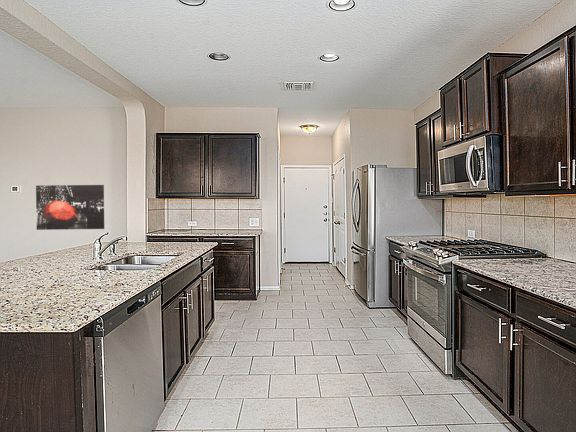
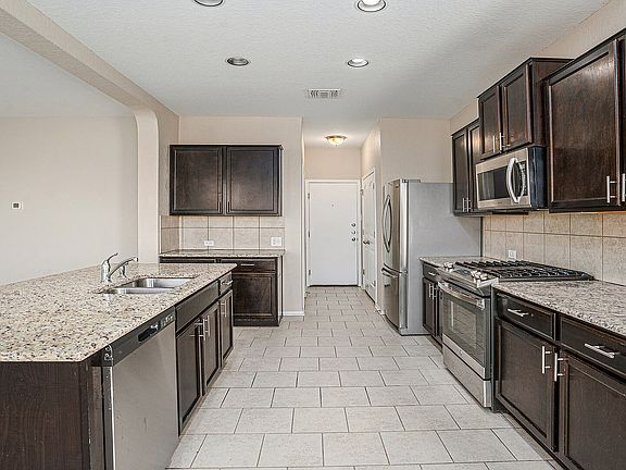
- wall art (70, 207)
